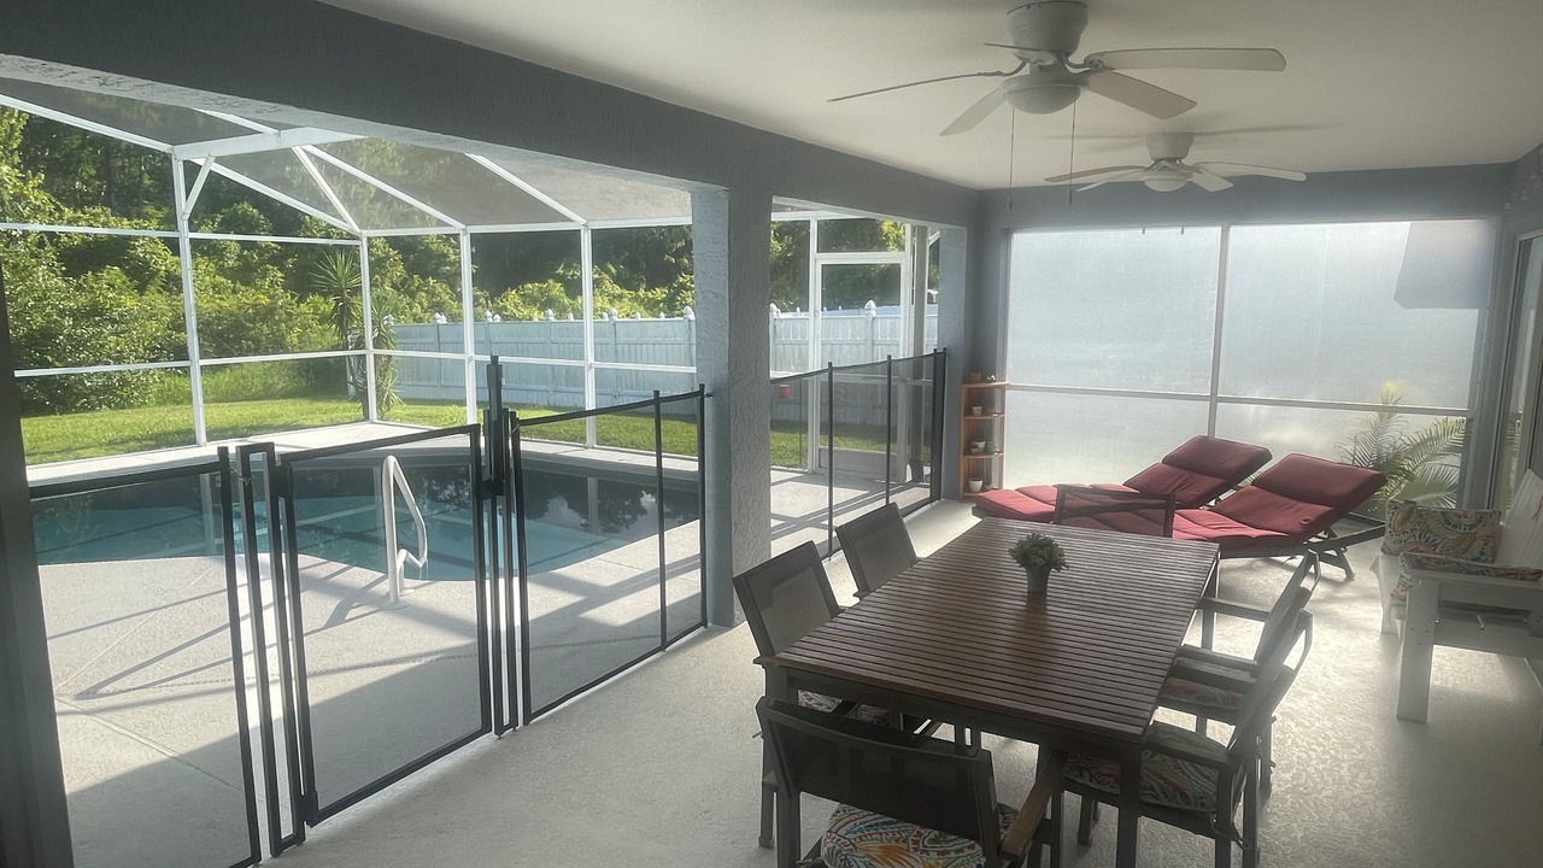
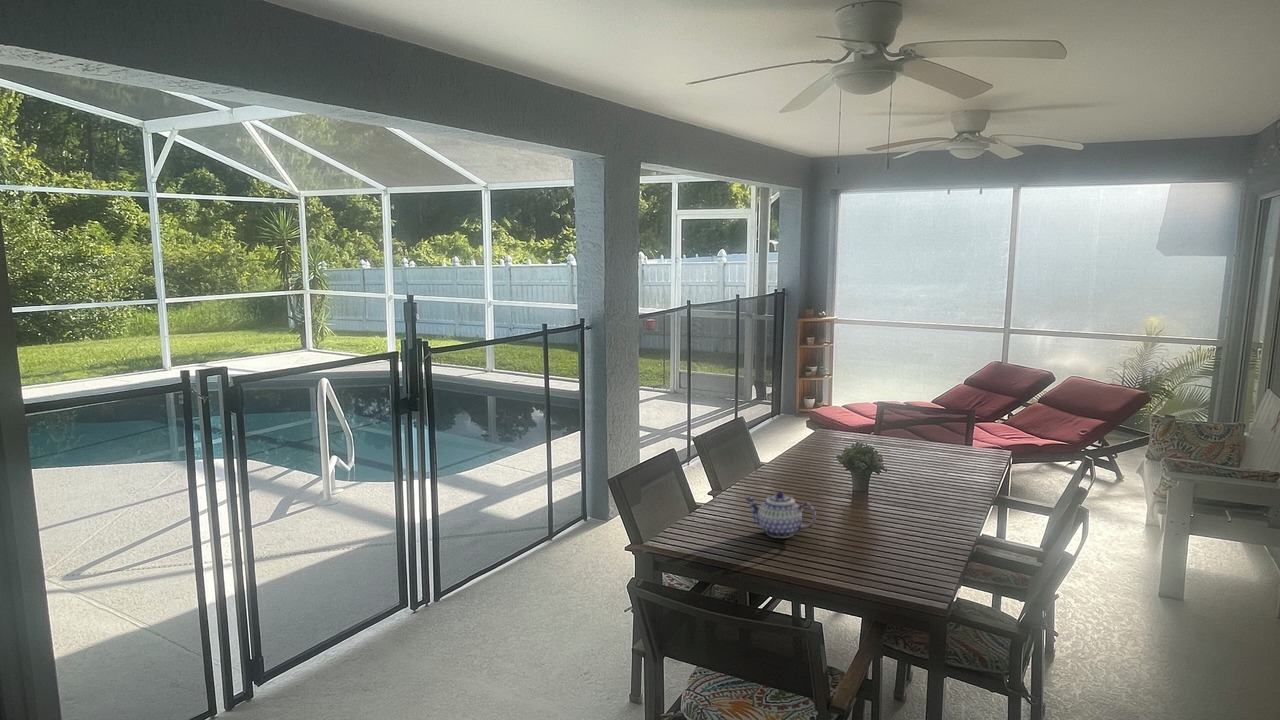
+ teapot (780, 512)
